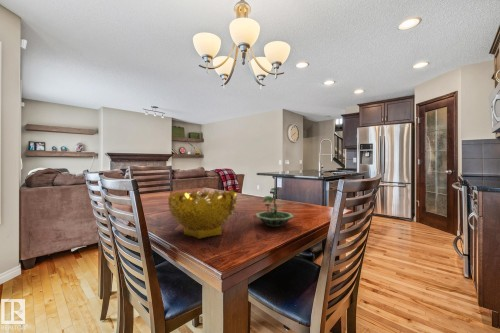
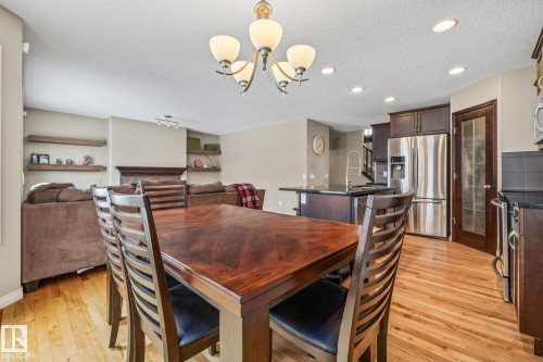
- terrarium (275, 194)
- decorative bowl (203, 211)
